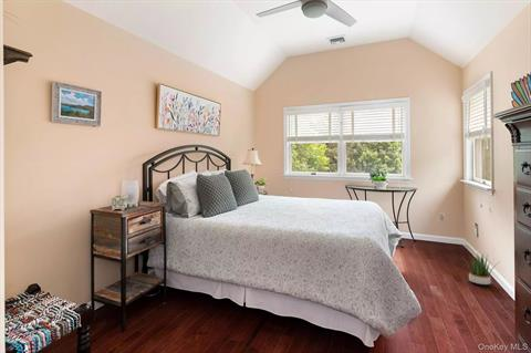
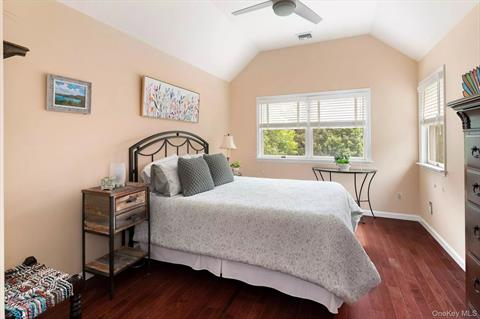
- potted plant (479, 268)
